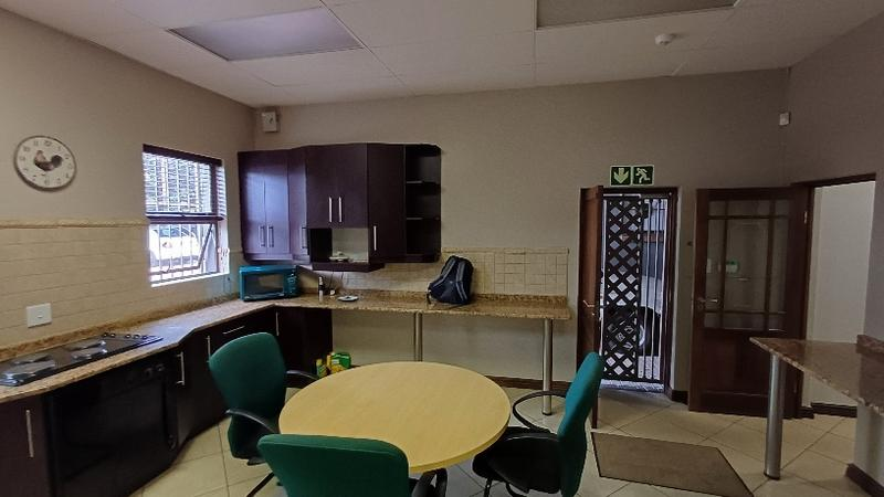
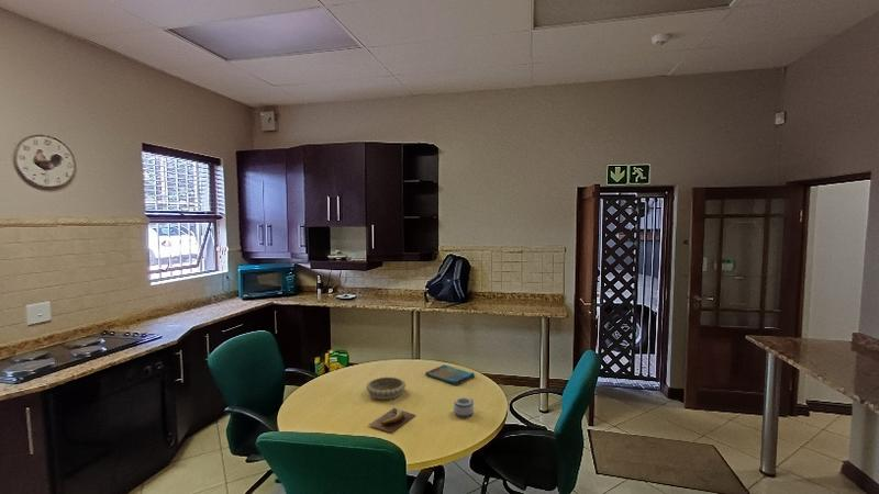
+ dish towel (449, 373)
+ banana (392, 417)
+ decorative bowl (386, 386)
+ mug (465, 406)
